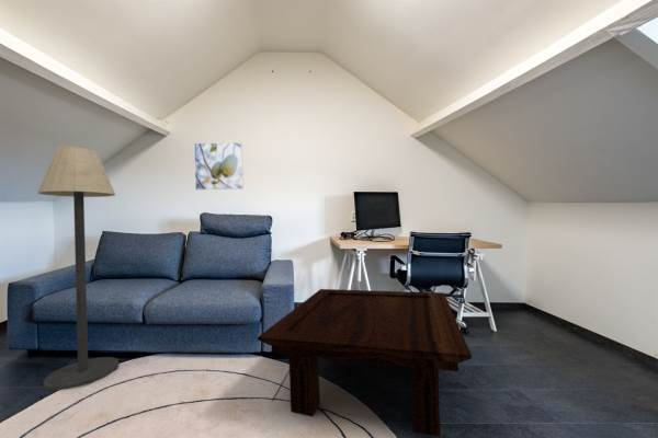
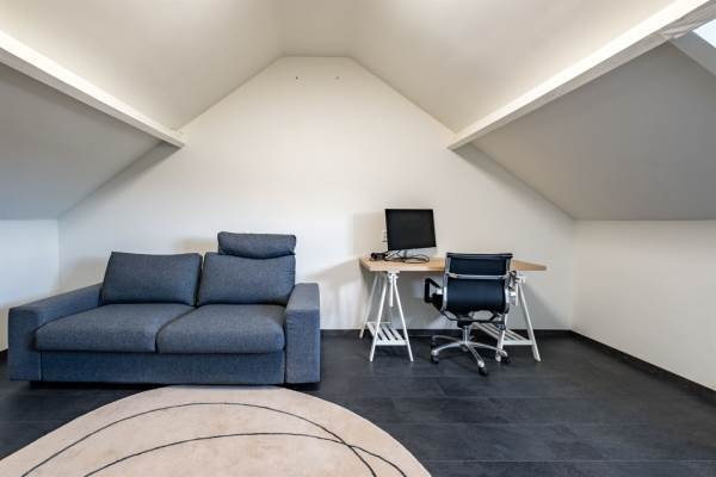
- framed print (218, 165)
- floor lamp (80, 261)
- coffee table (371, 346)
